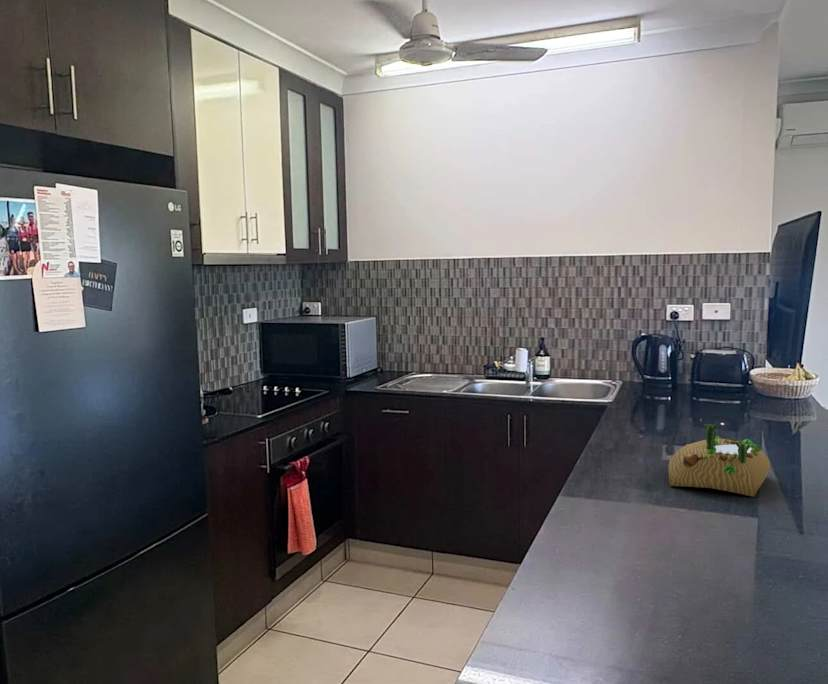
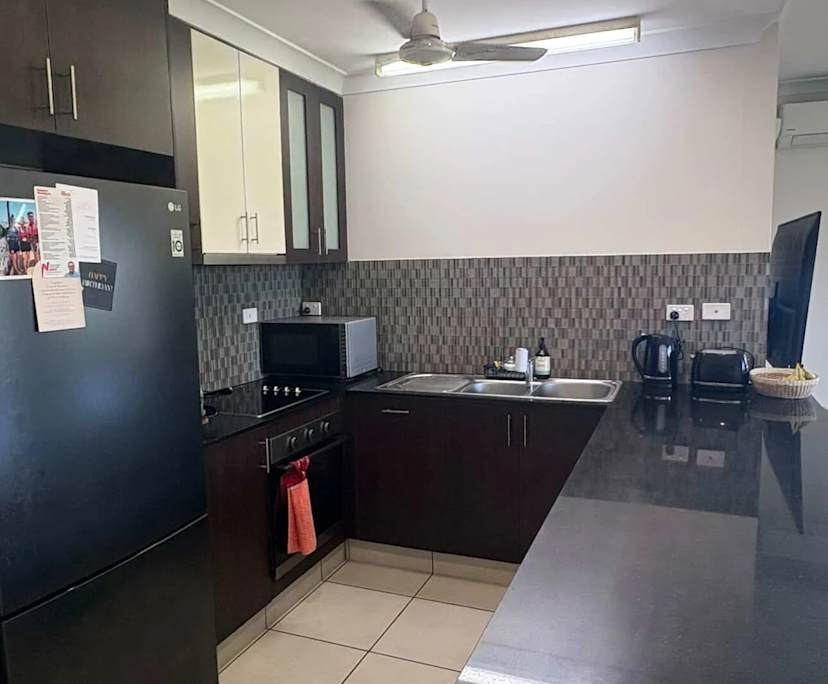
- succulent planter (718, 448)
